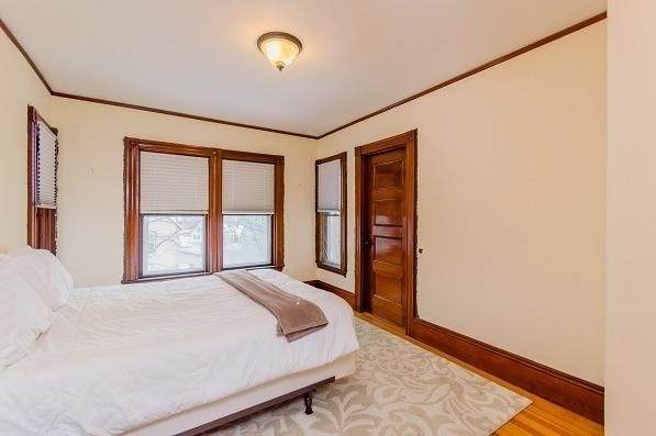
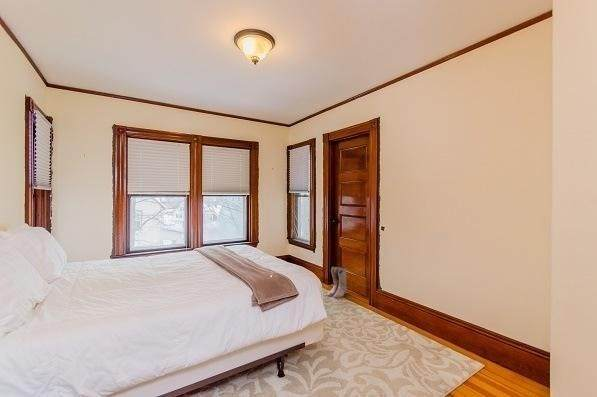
+ boots (337, 281)
